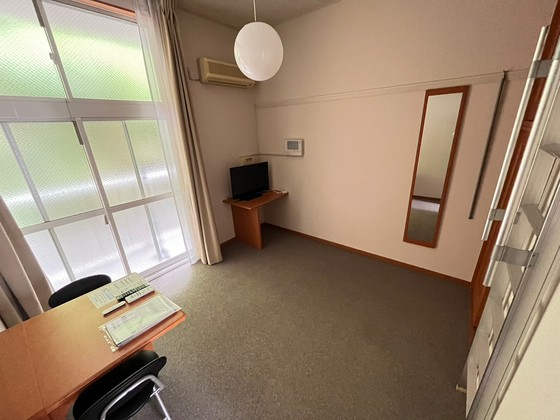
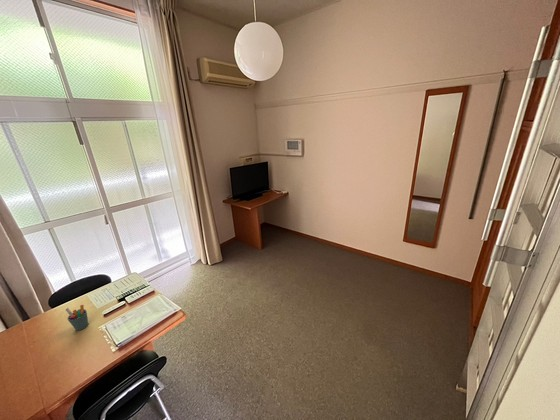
+ pen holder (78, 317)
